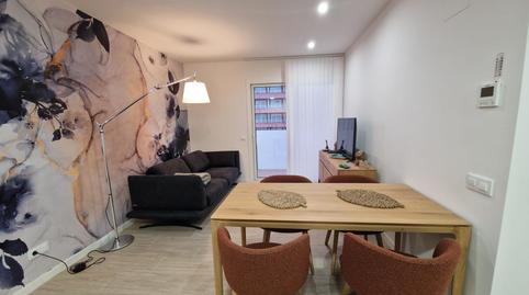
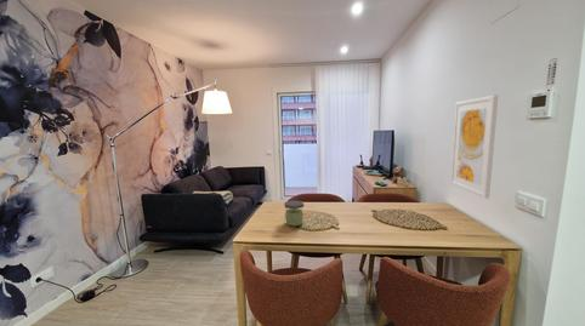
+ jar (294, 212)
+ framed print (470, 145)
